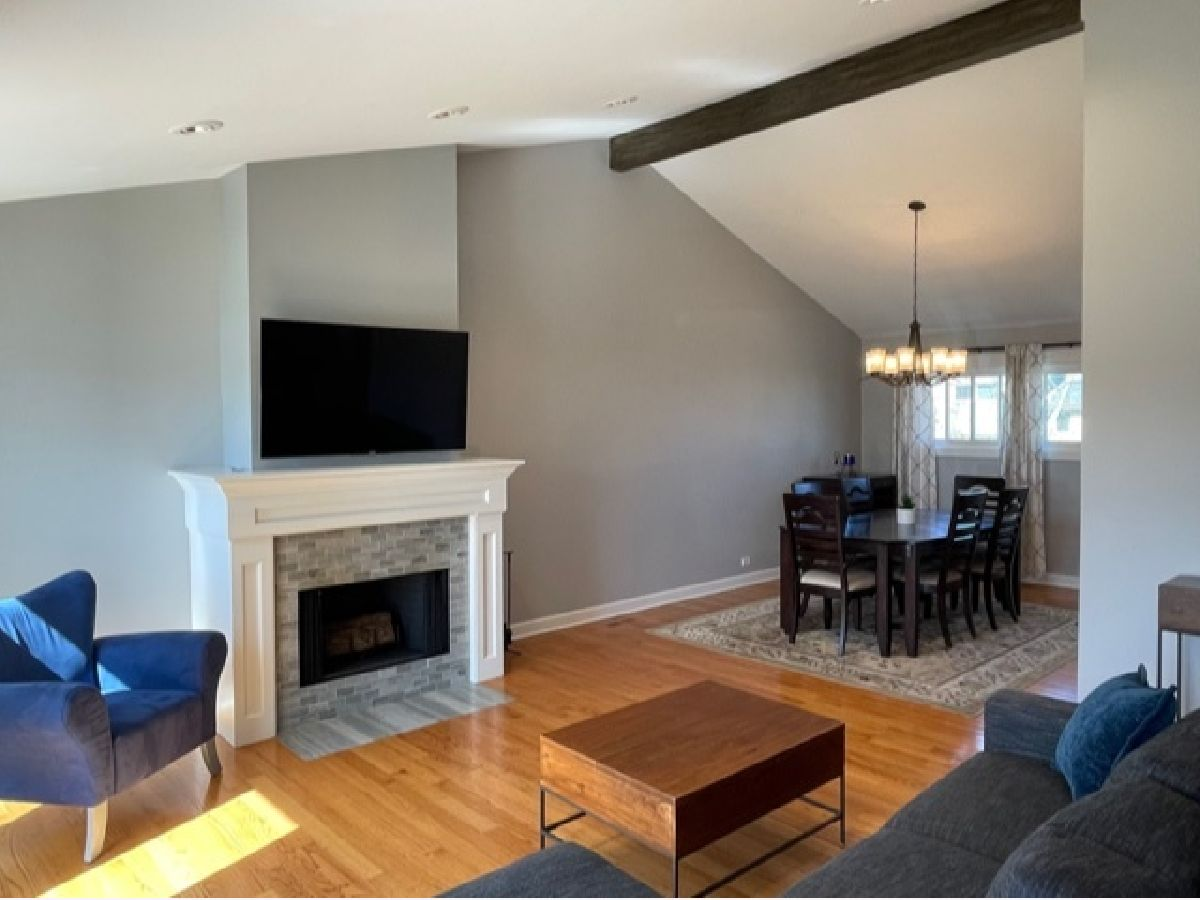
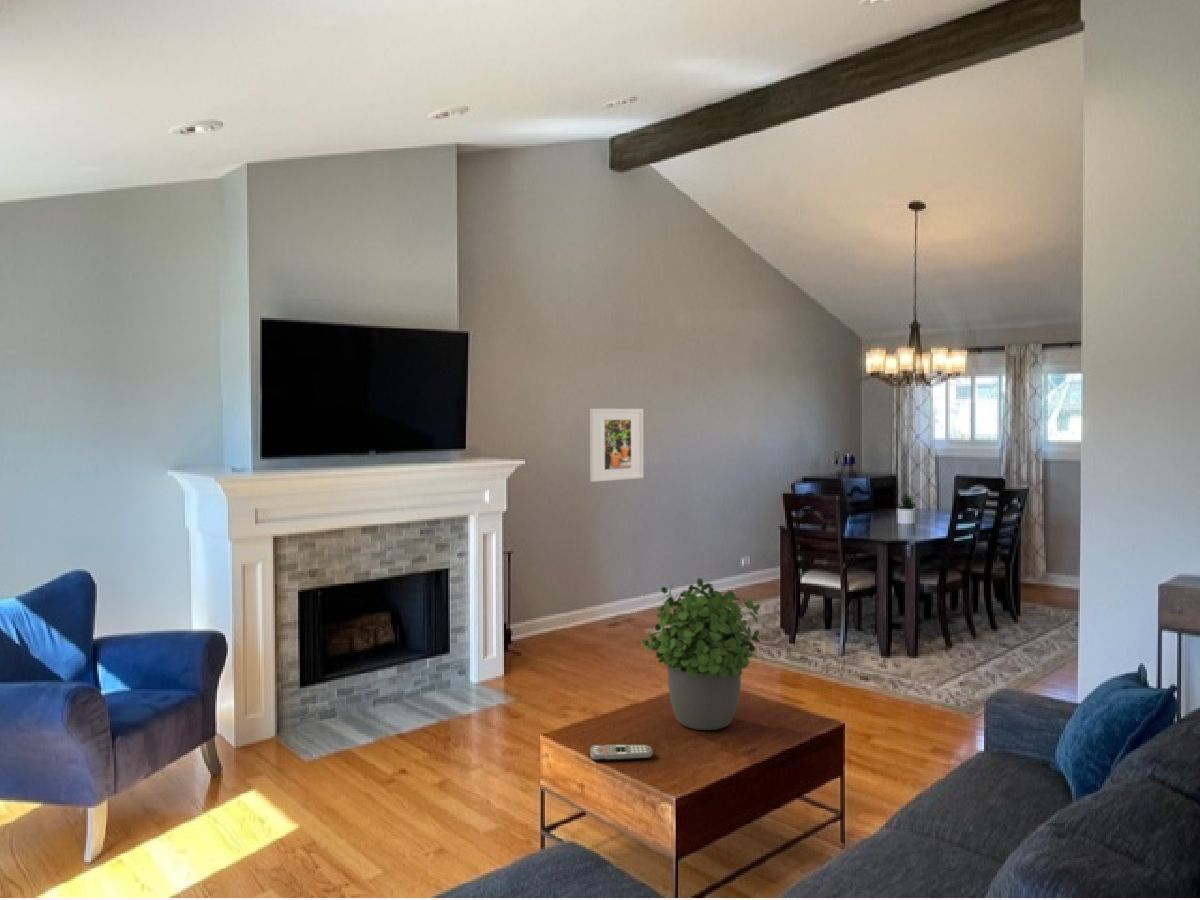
+ potted plant (701, 650)
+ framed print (617, 444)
+ remote control (621, 752)
